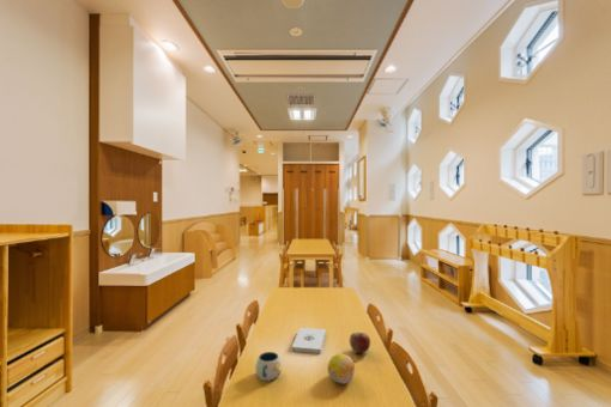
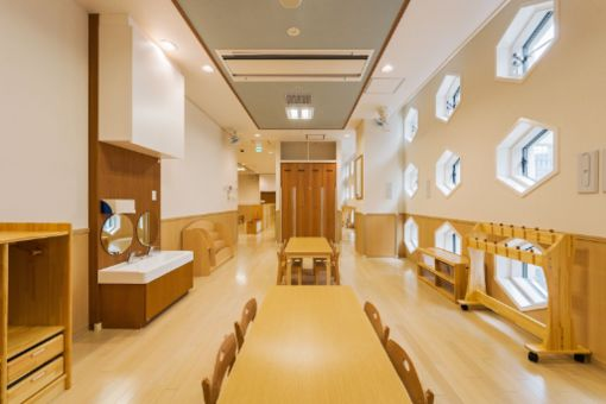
- fruit (340, 366)
- mug (267, 367)
- apple (359, 342)
- notepad (309, 339)
